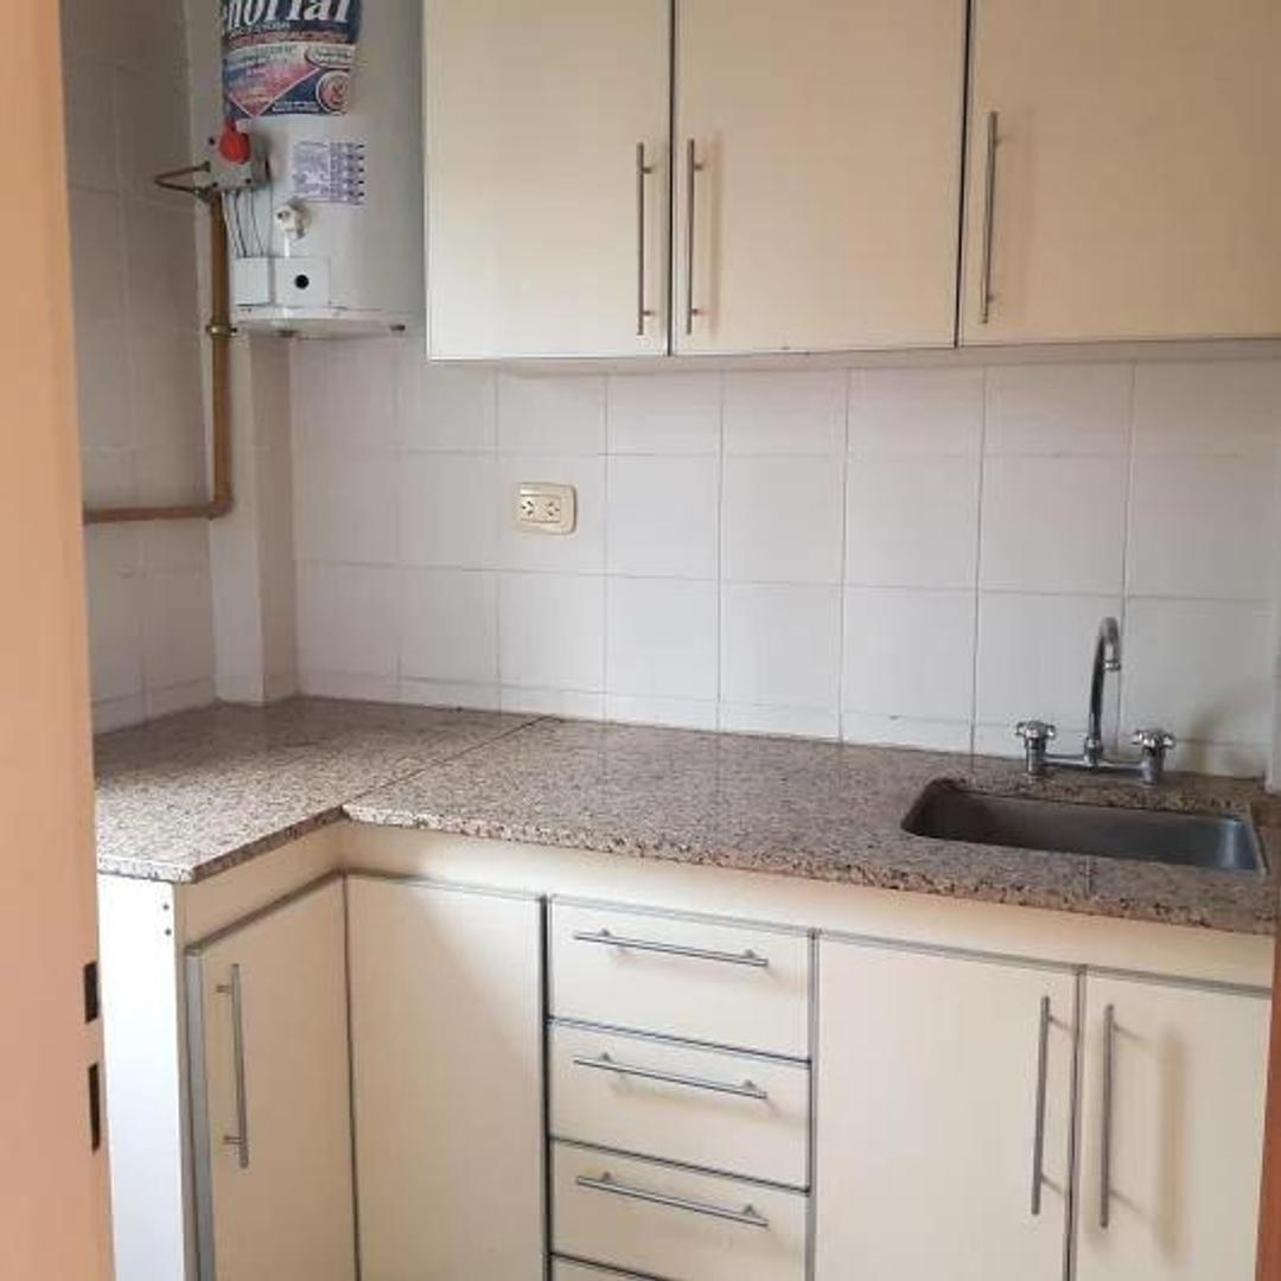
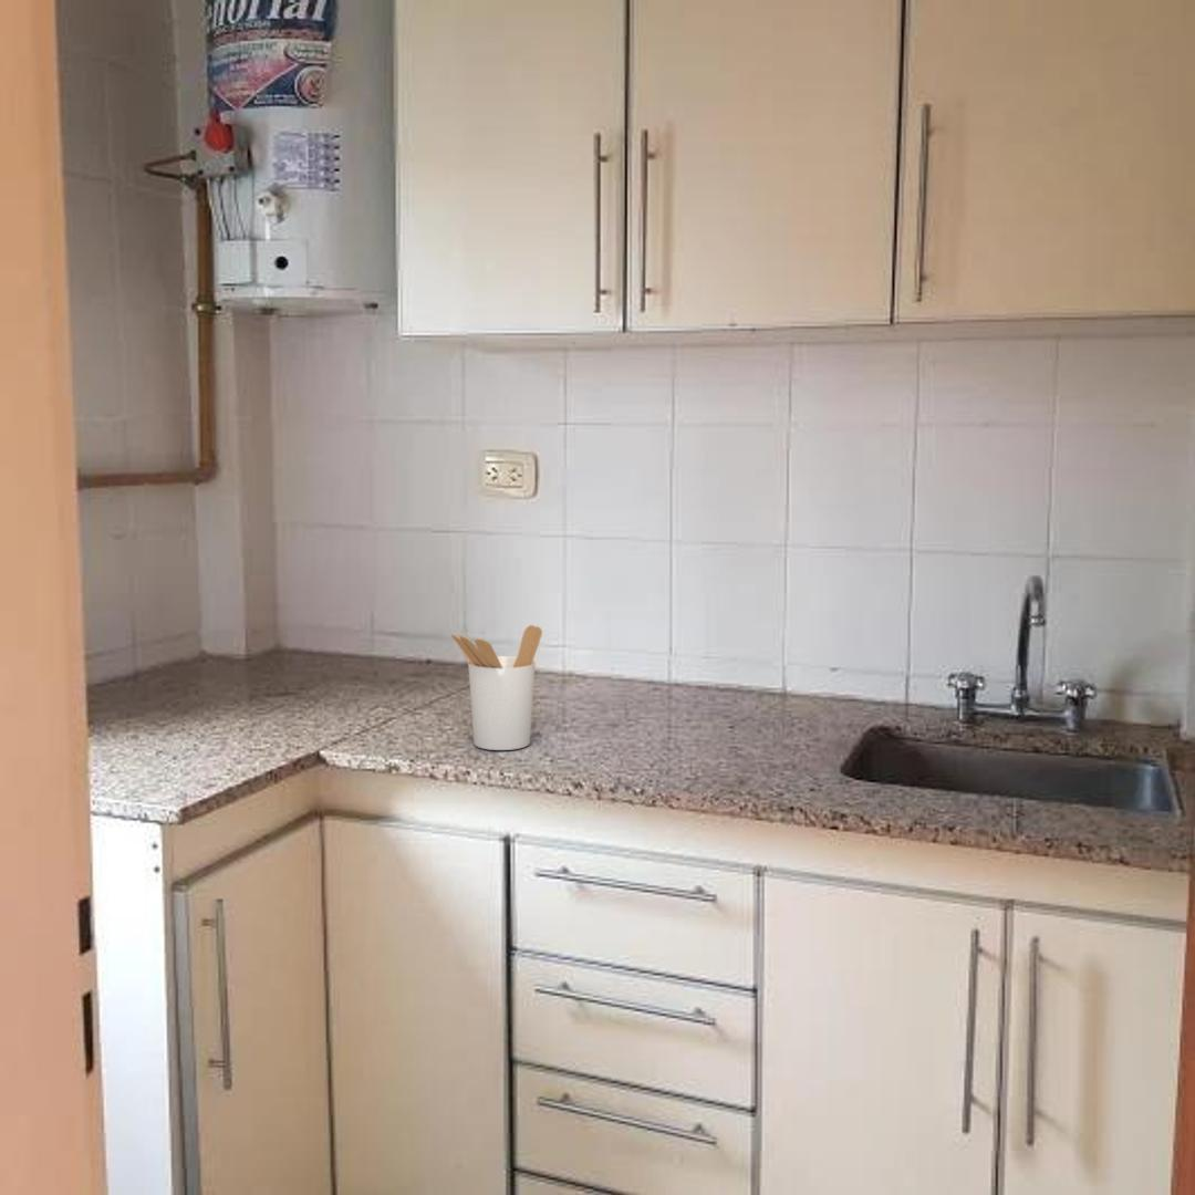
+ utensil holder (492, 686)
